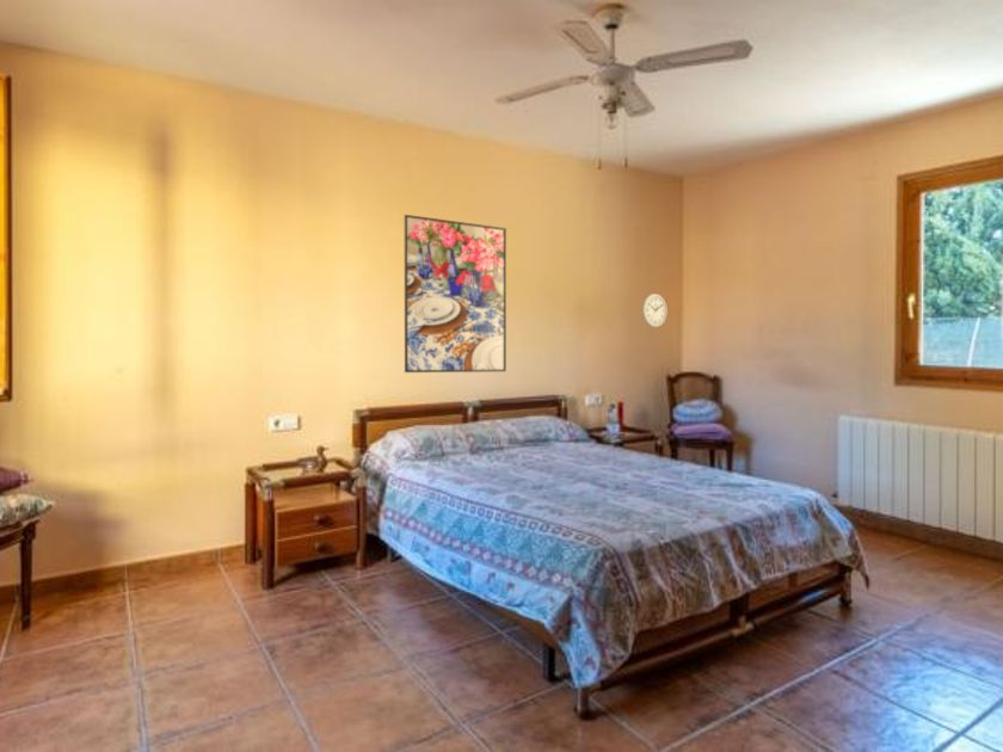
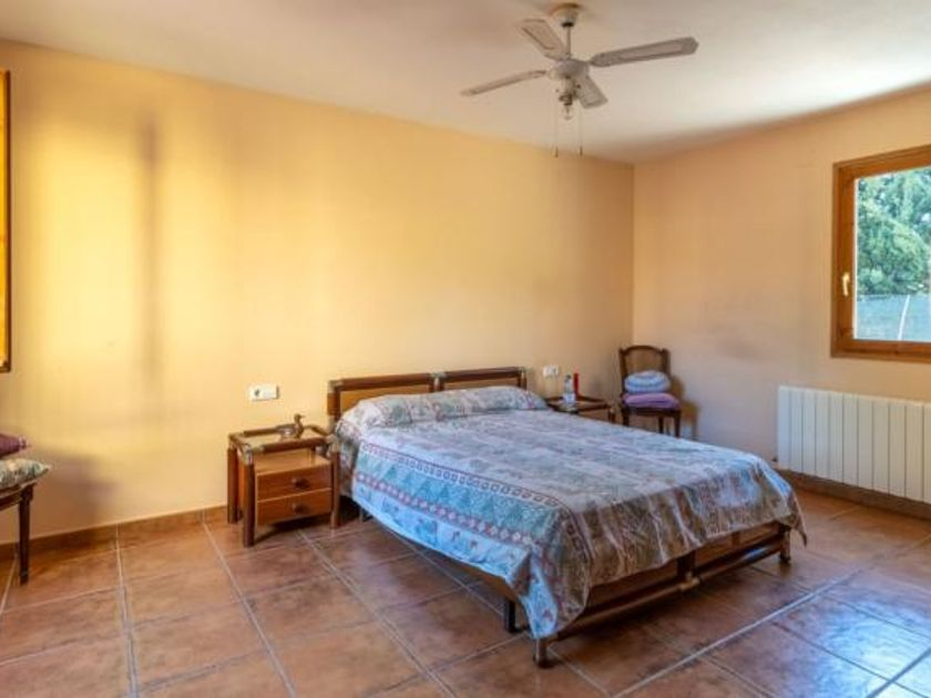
- wall clock (654, 310)
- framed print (457, 296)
